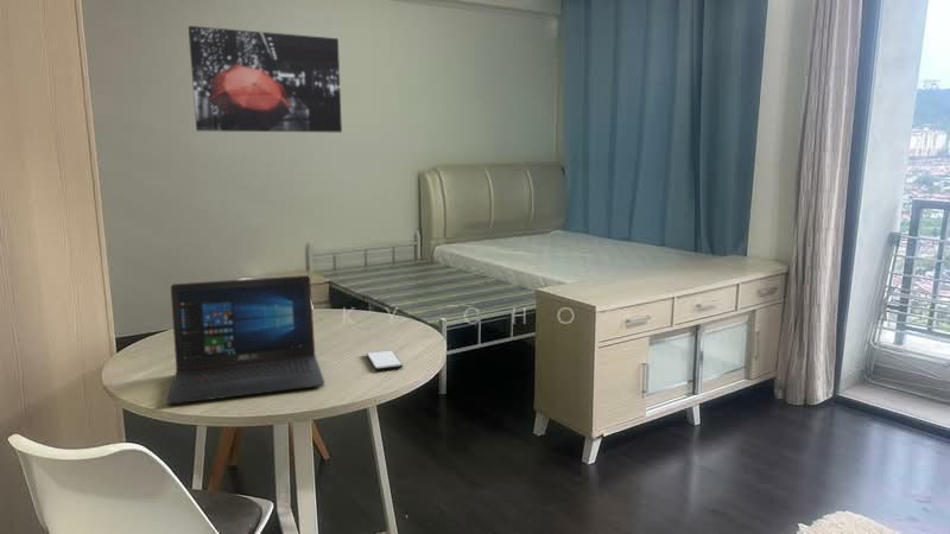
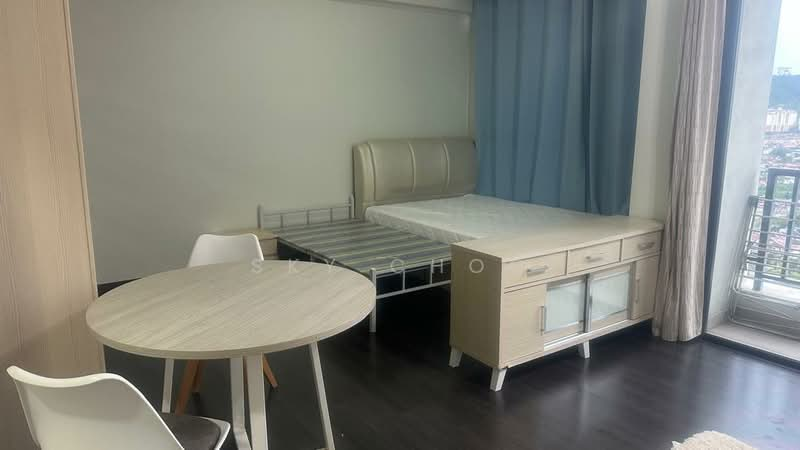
- smartphone (384, 360)
- laptop (245, 333)
- wall art (270, 82)
